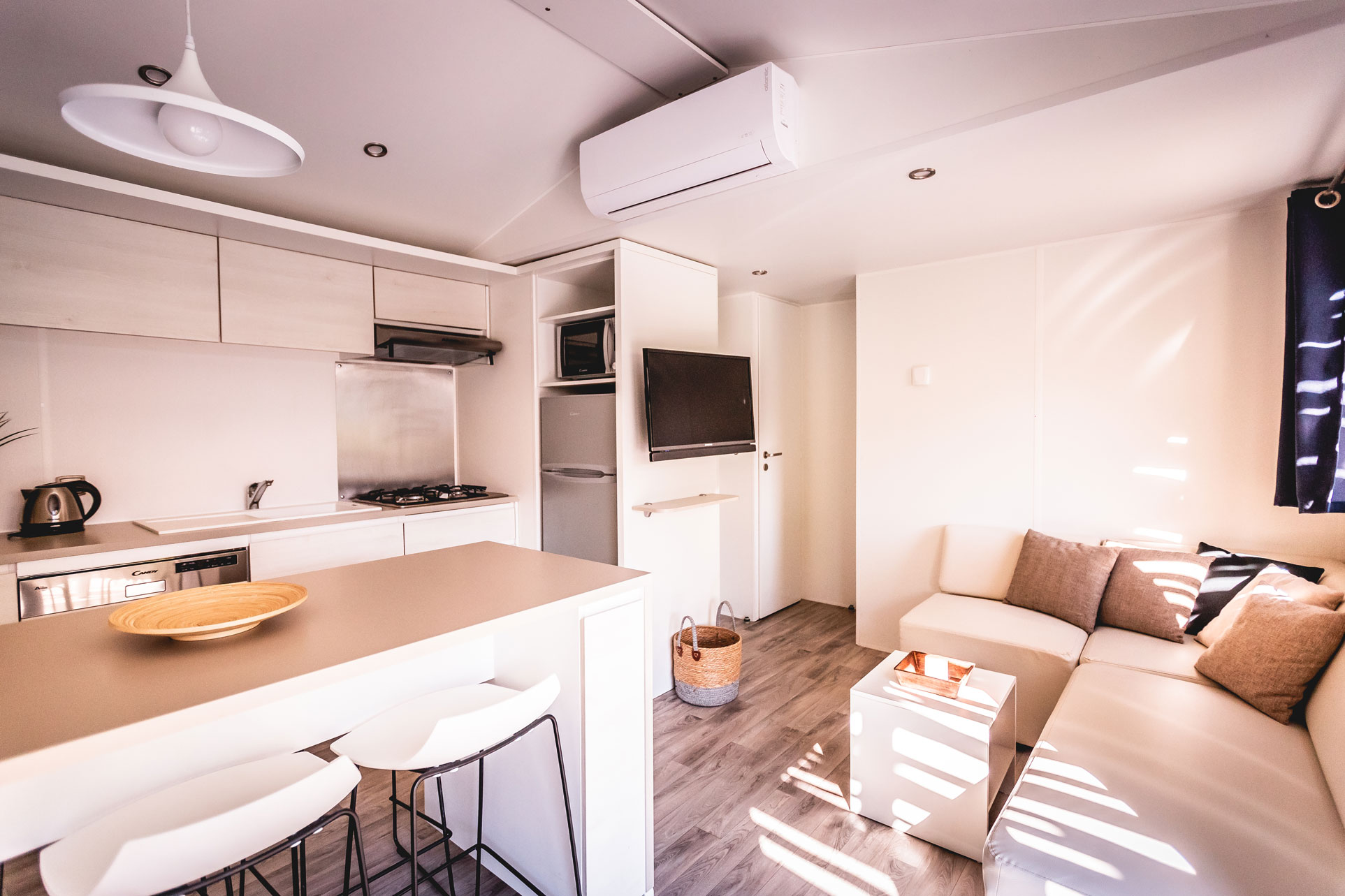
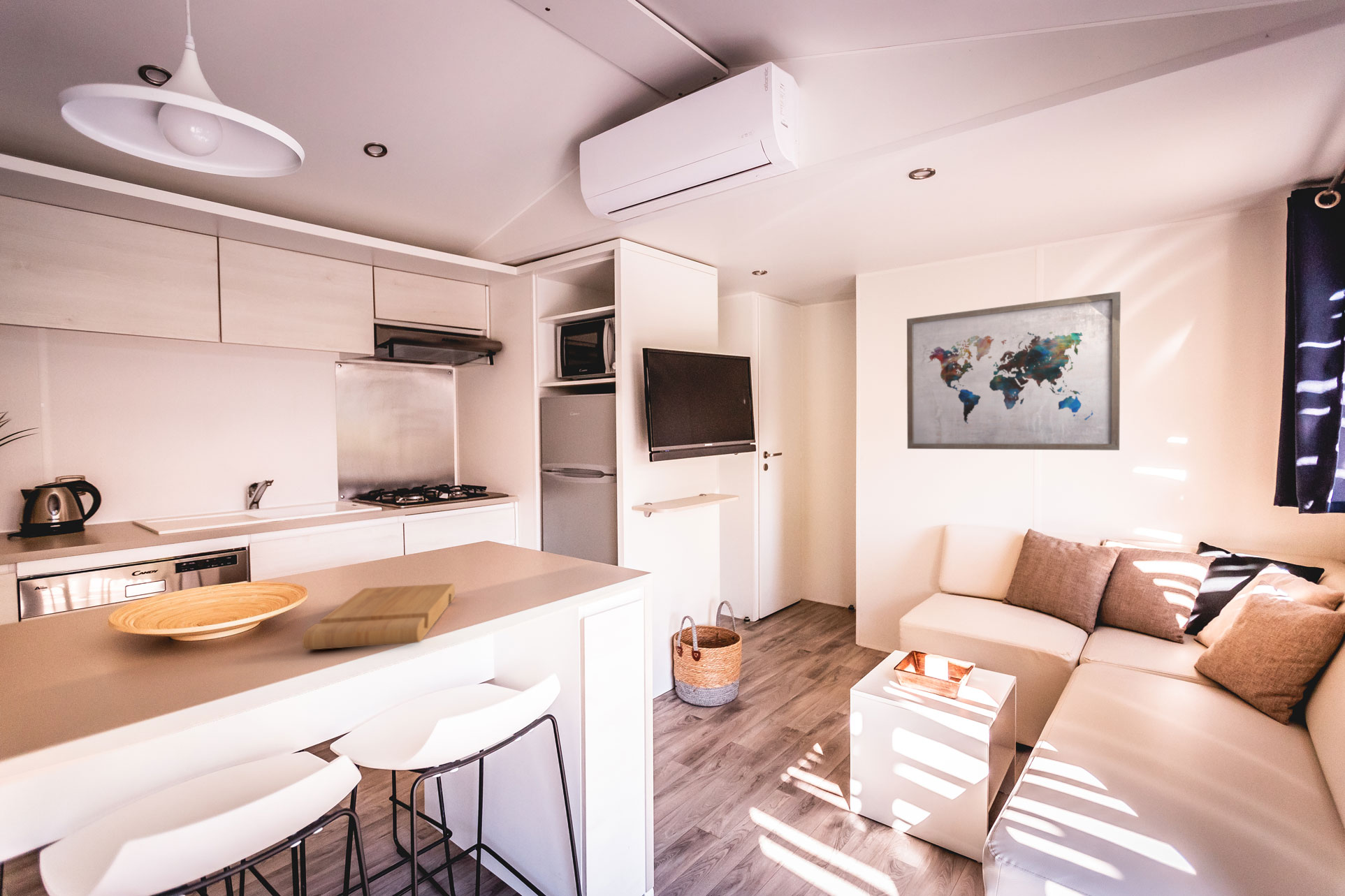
+ cutting board (389, 612)
+ wall art (1003, 378)
